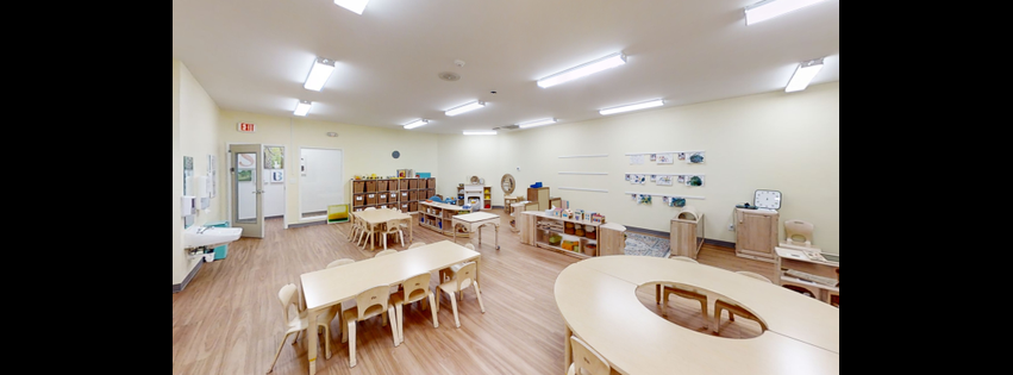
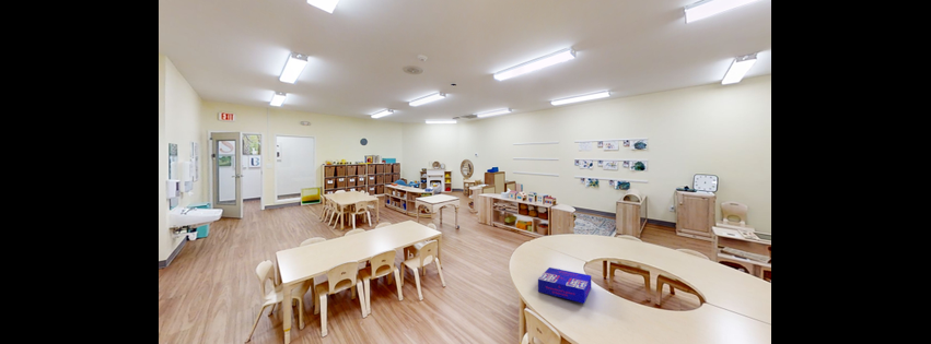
+ board game (565, 283)
